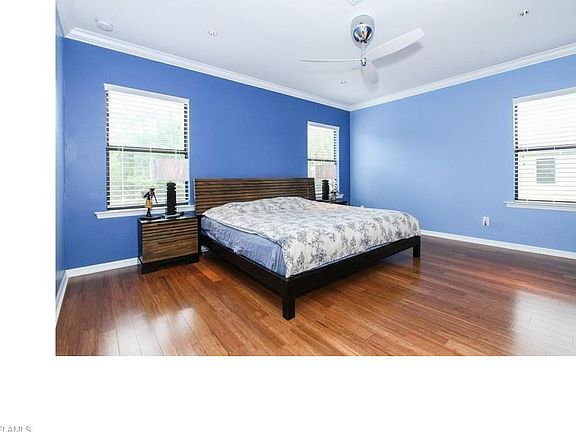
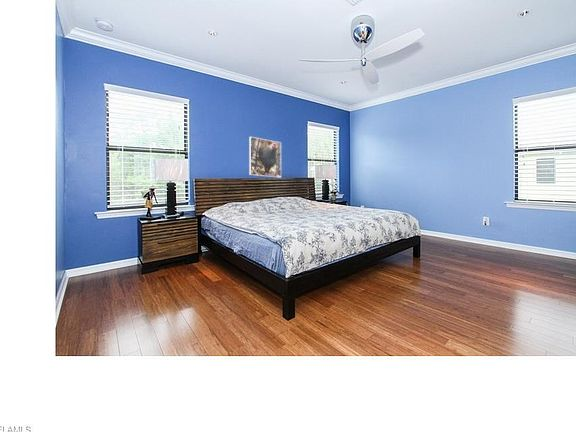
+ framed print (265, 158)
